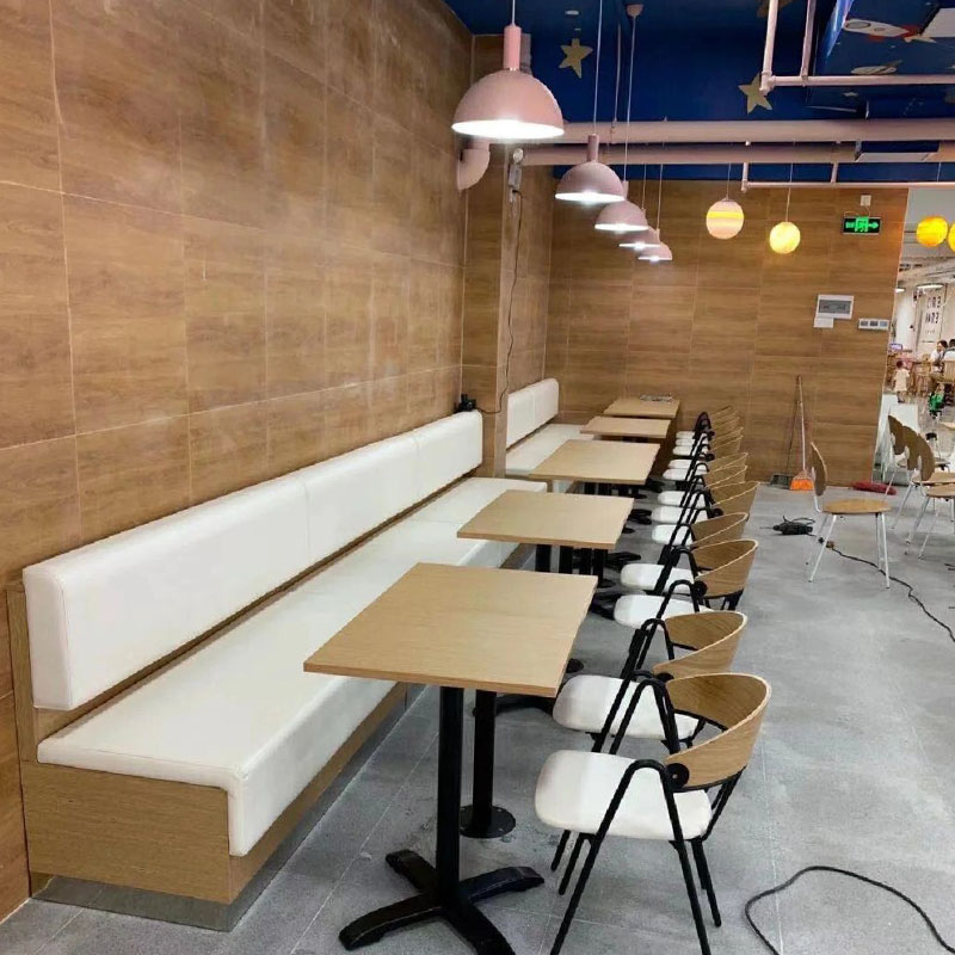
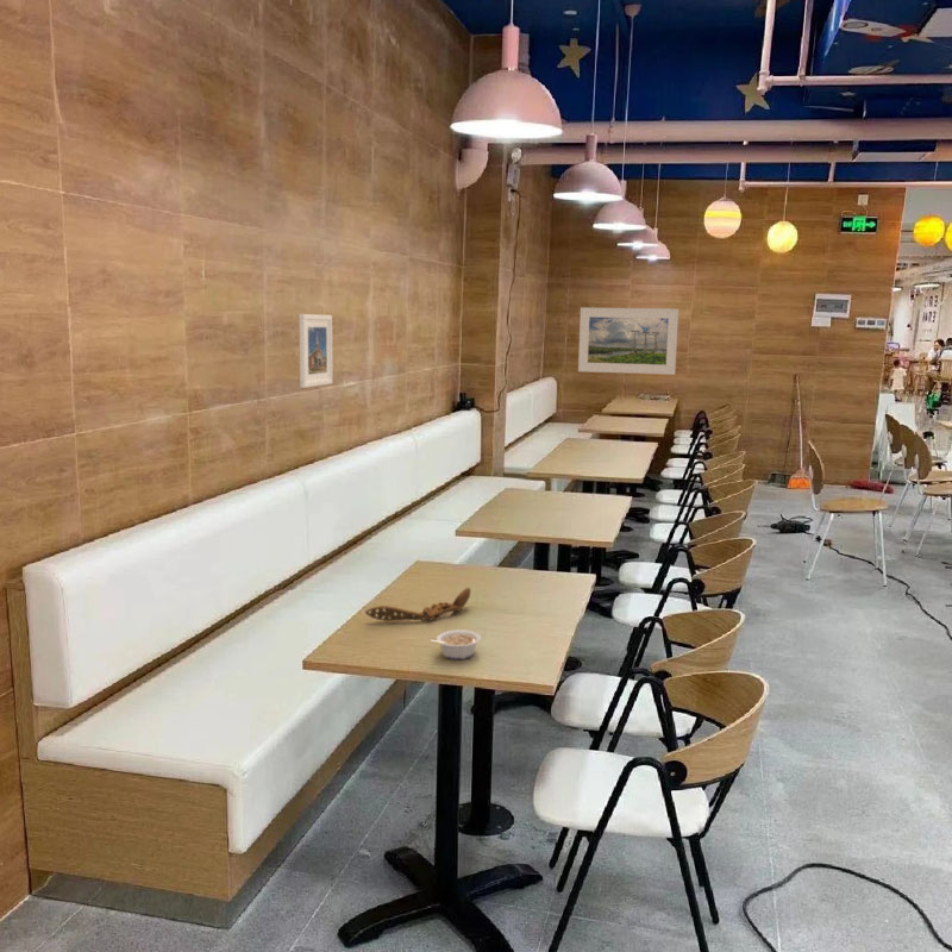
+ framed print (317, 350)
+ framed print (627, 340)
+ wooden spoon (425, 607)
+ legume (457, 644)
